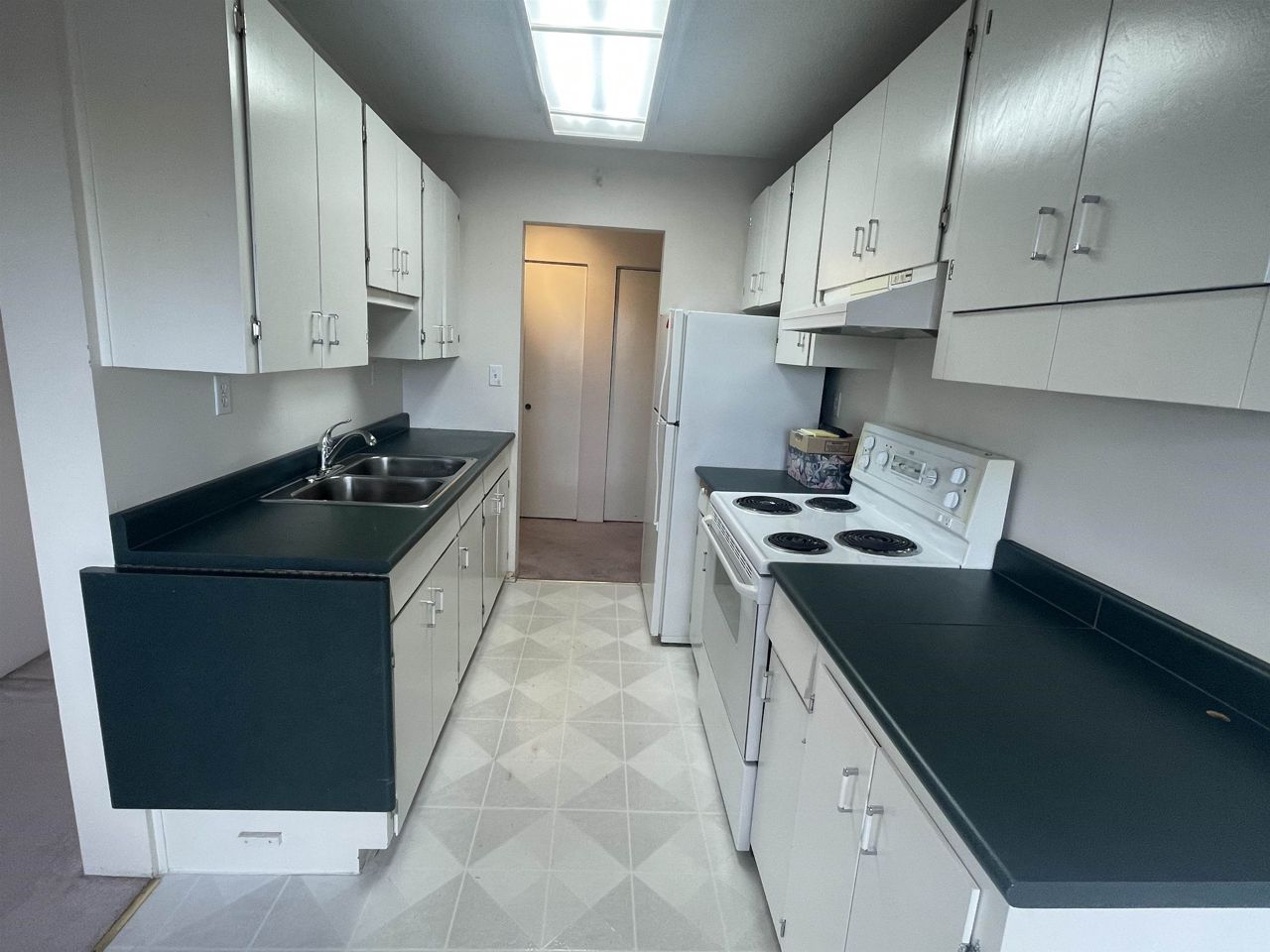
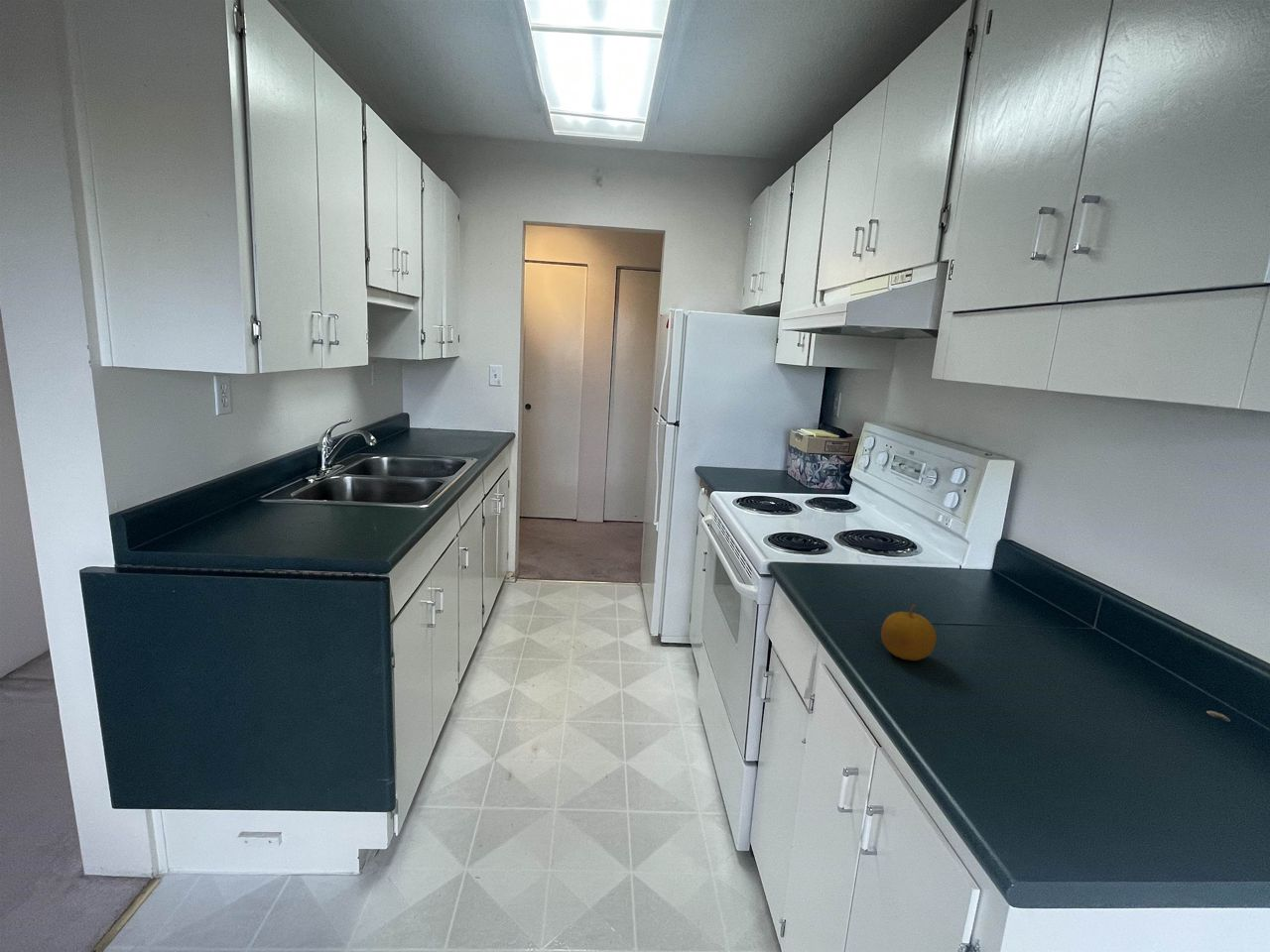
+ fruit (909, 630)
